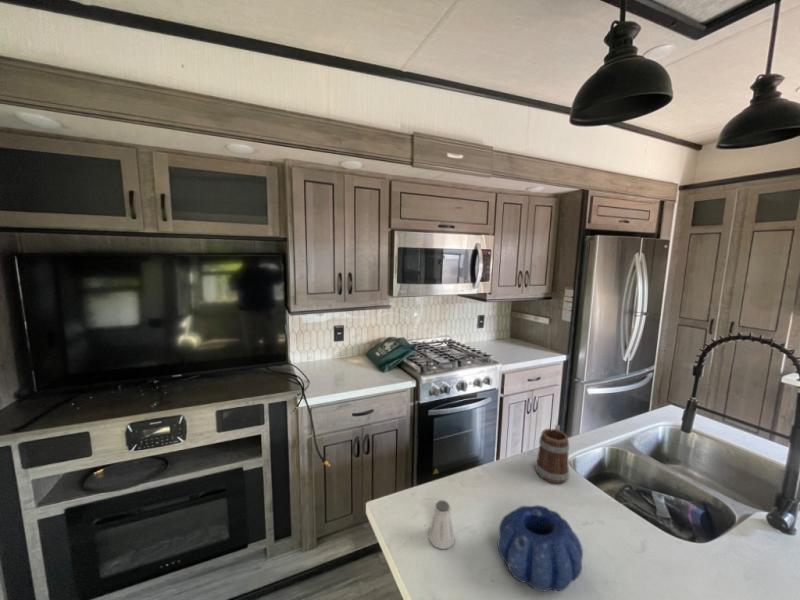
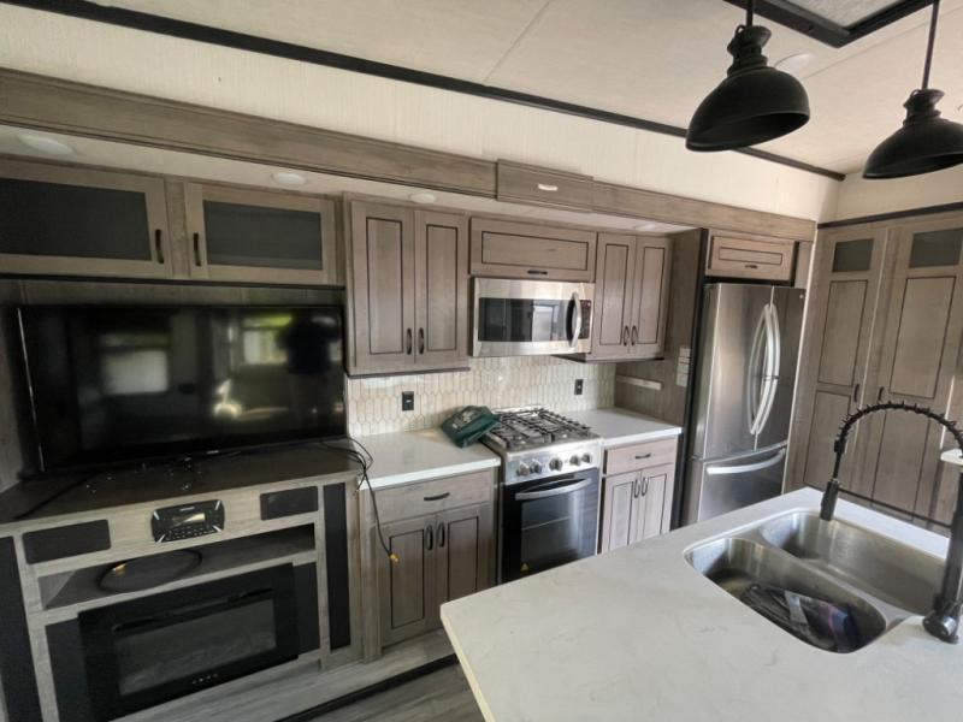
- saltshaker (442, 521)
- mug (554, 450)
- decorative bowl (538, 543)
